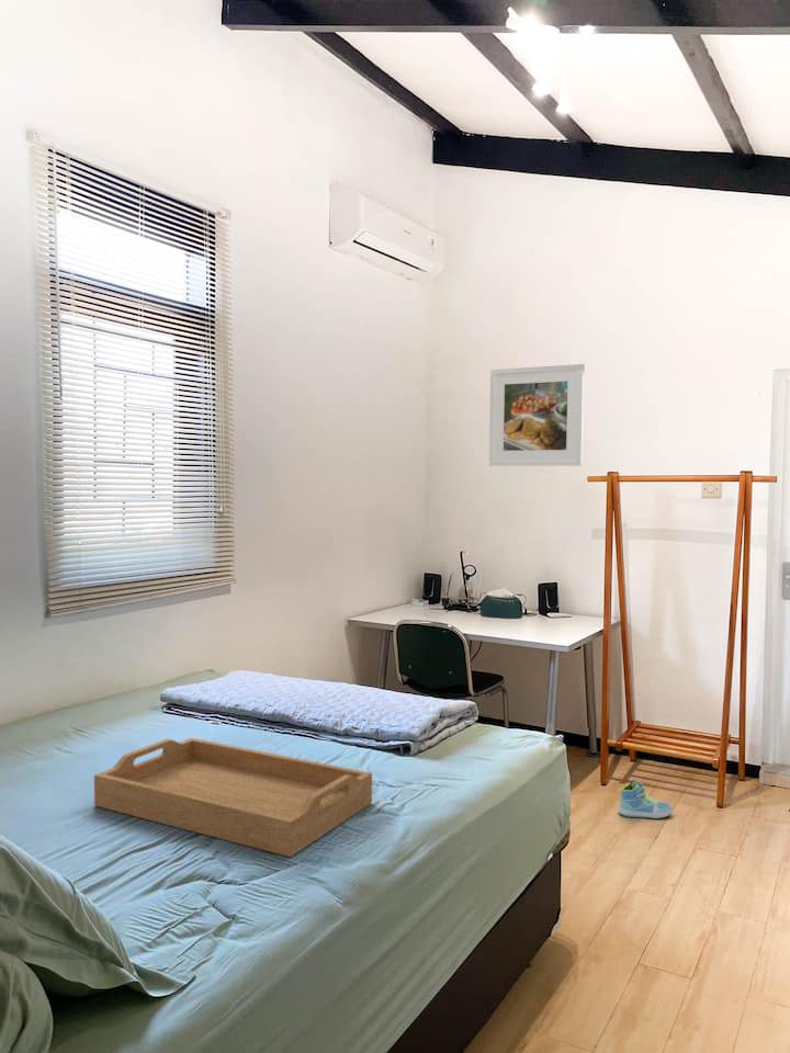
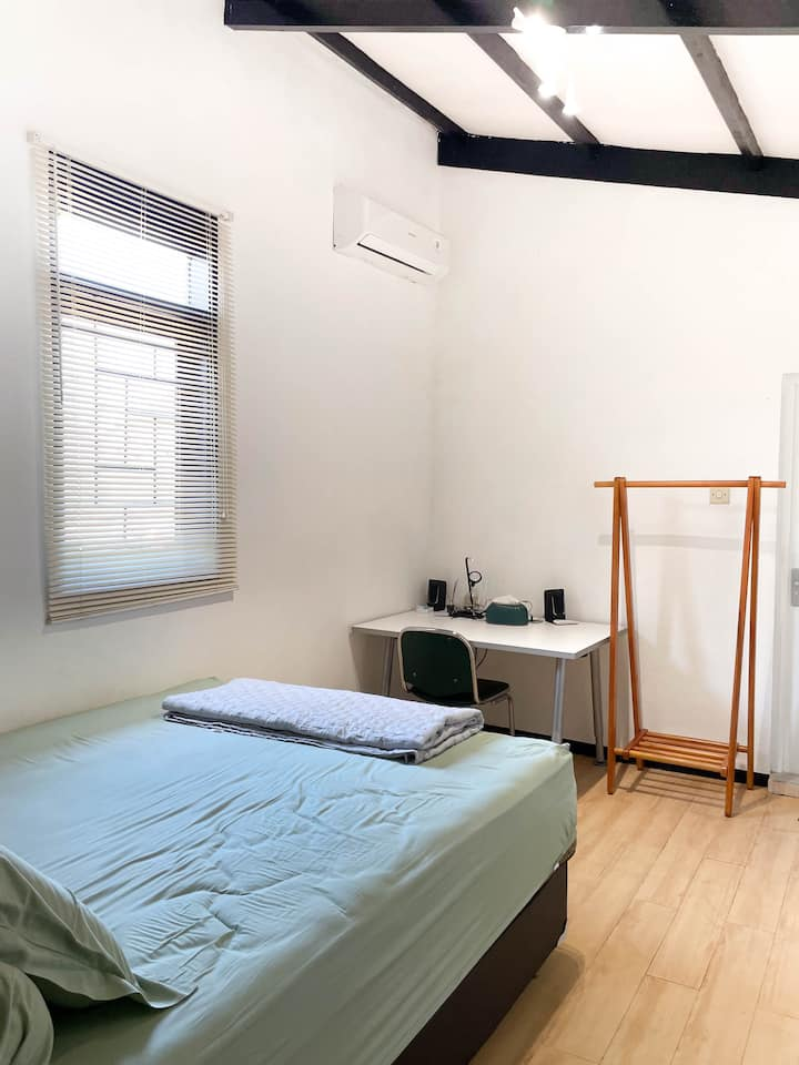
- sneaker (645, 797)
- serving tray (234, 784)
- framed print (534, 416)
